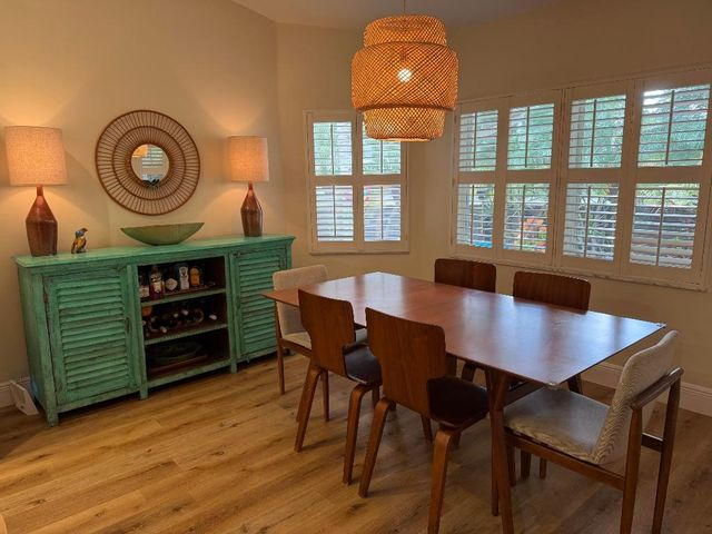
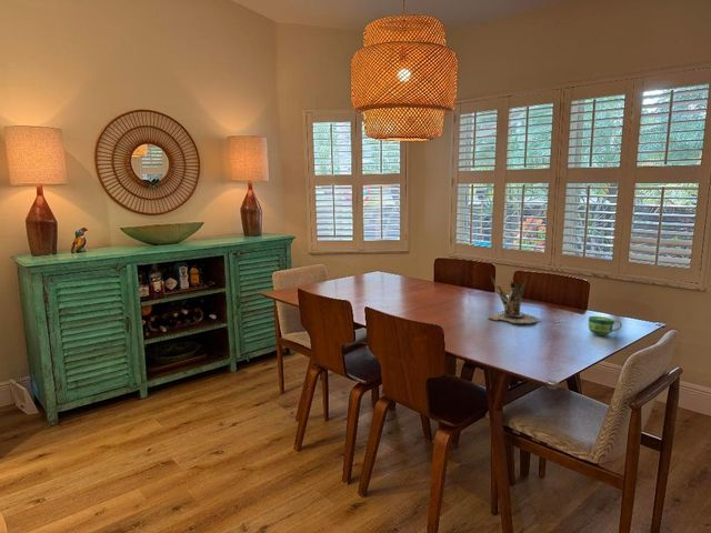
+ cup (604, 325)
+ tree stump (512, 298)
